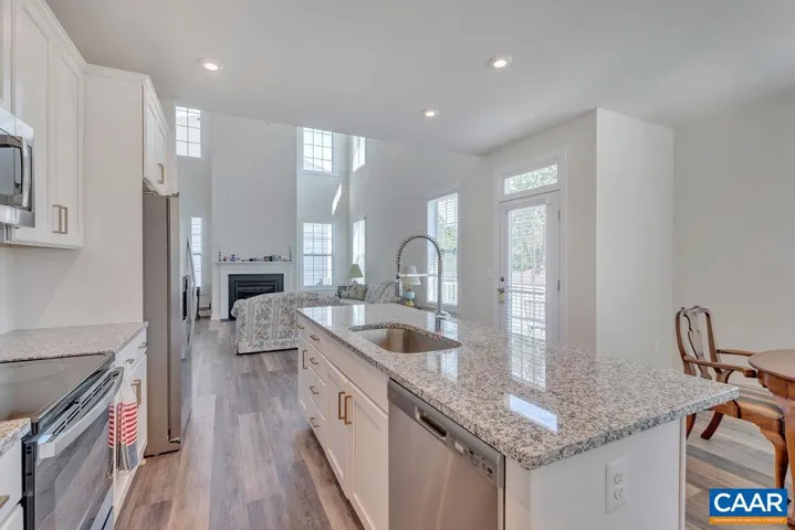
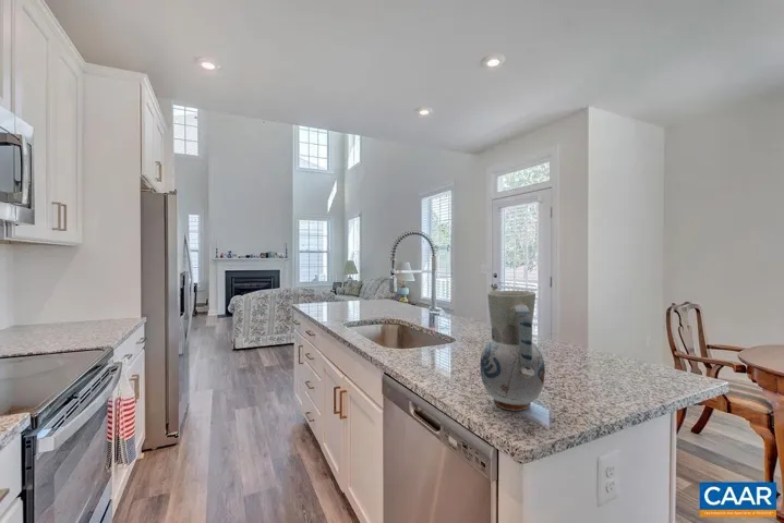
+ vase (511, 348)
